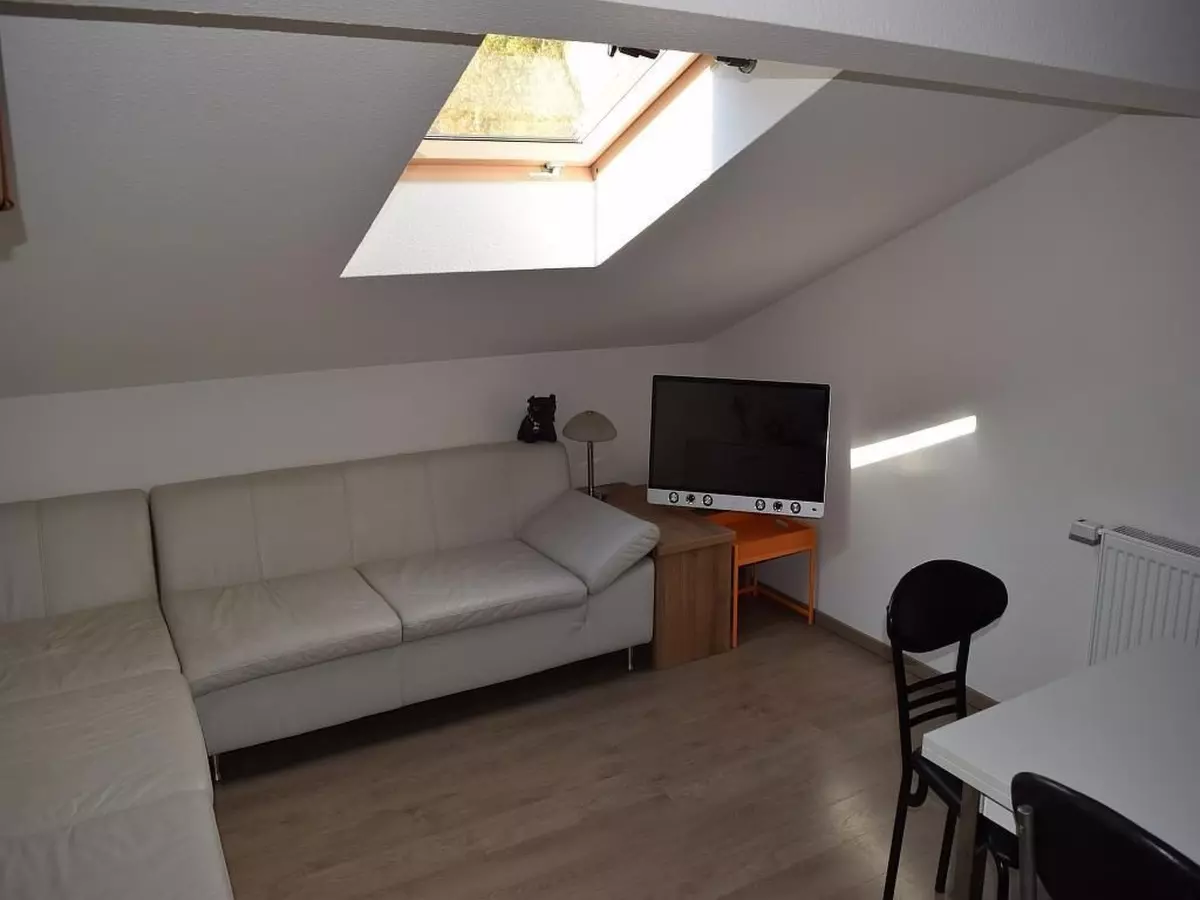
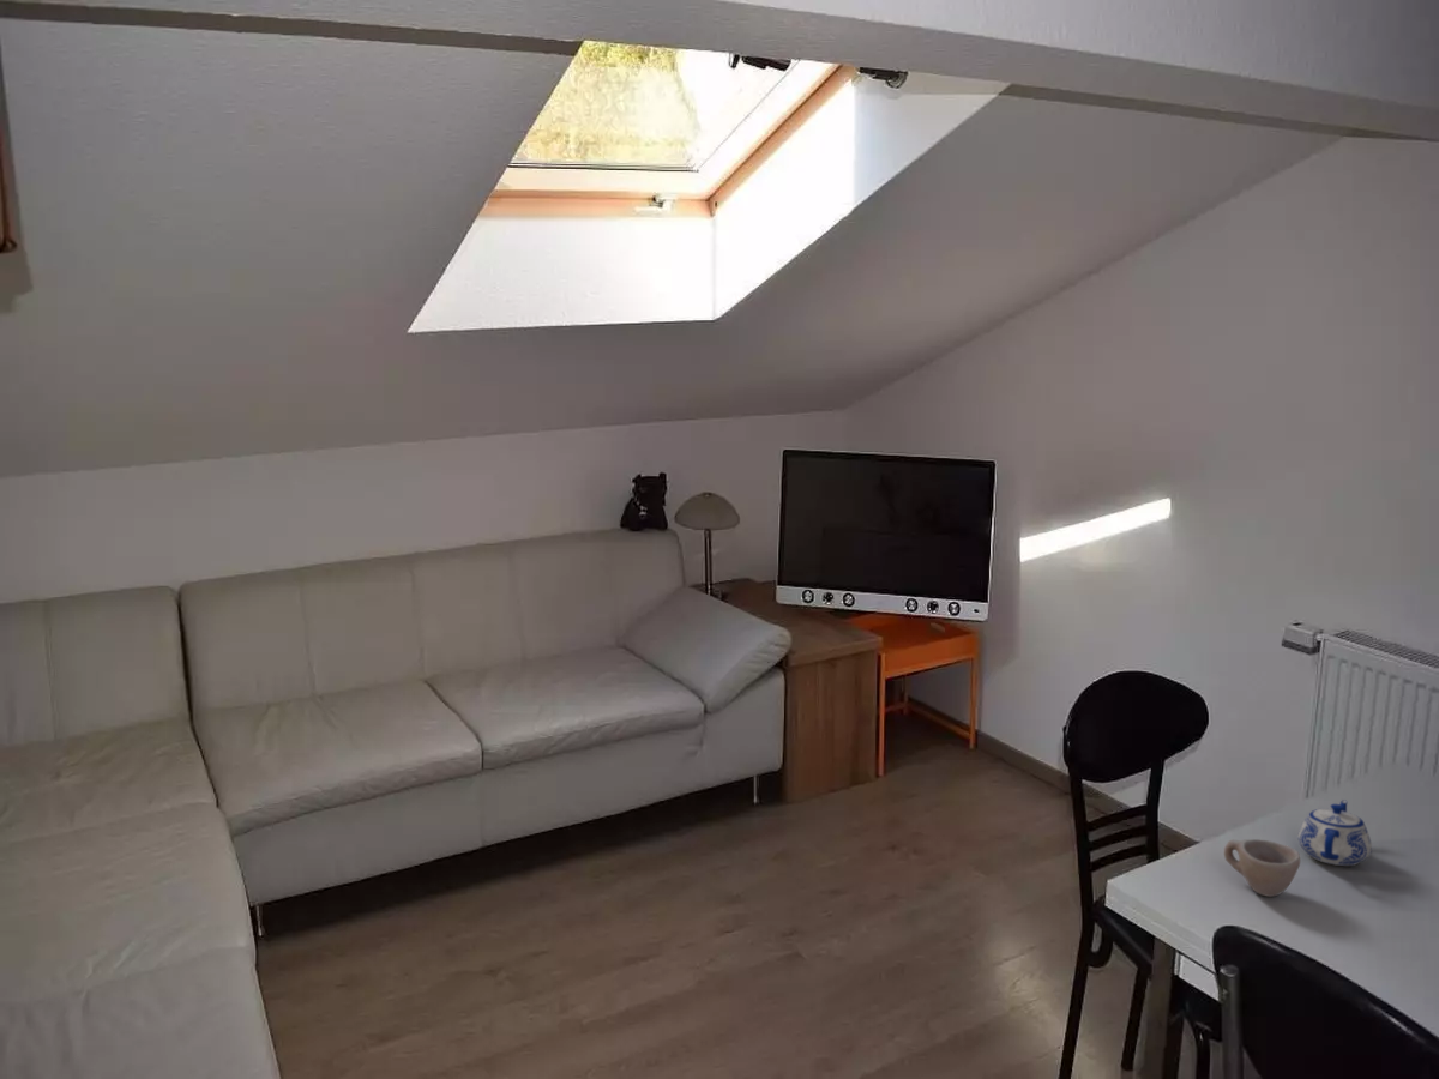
+ teapot (1336, 828)
+ cup (1258, 868)
